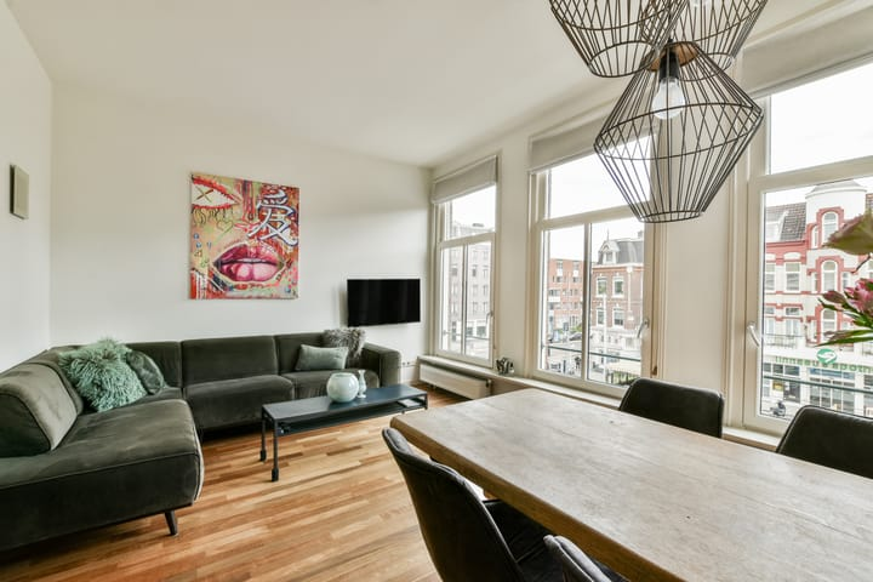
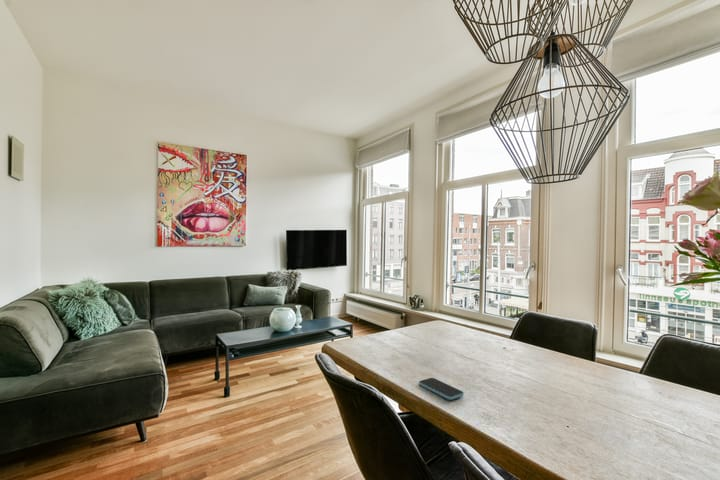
+ smartphone (440, 387)
